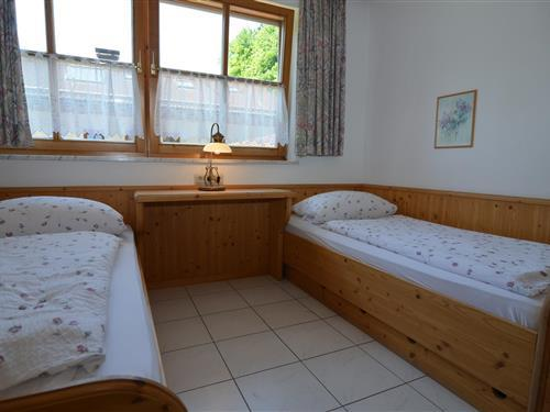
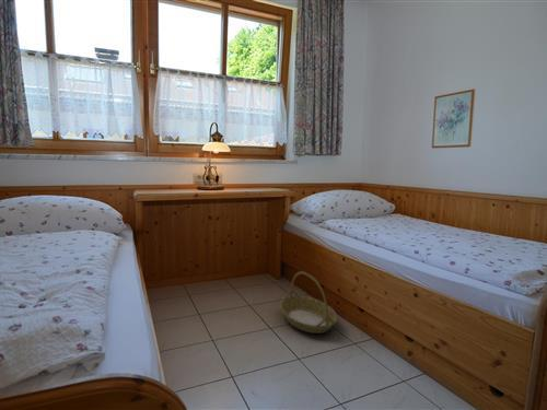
+ basket (307, 297)
